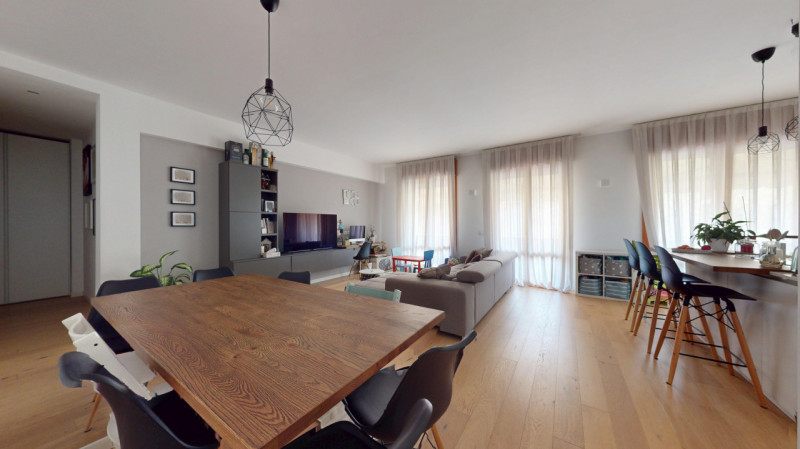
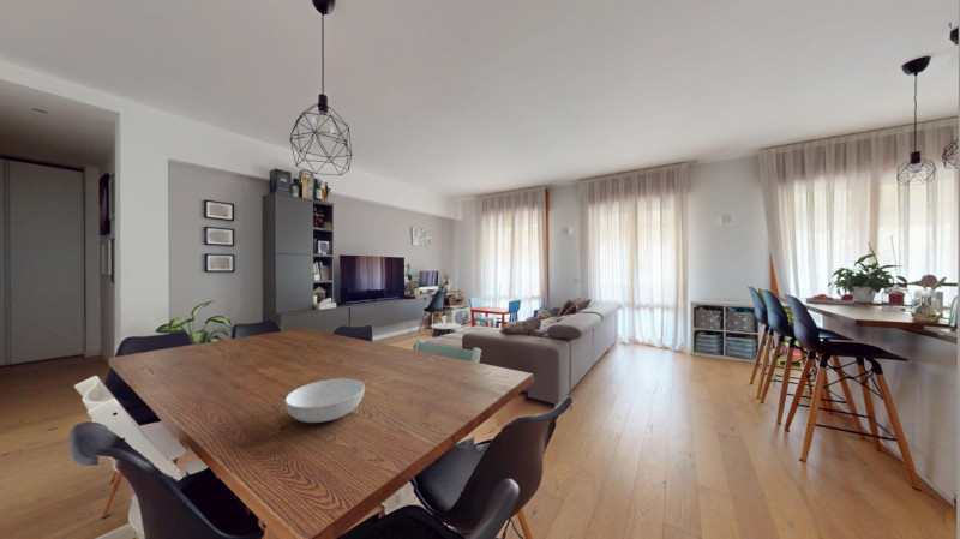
+ serving bowl (326, 402)
